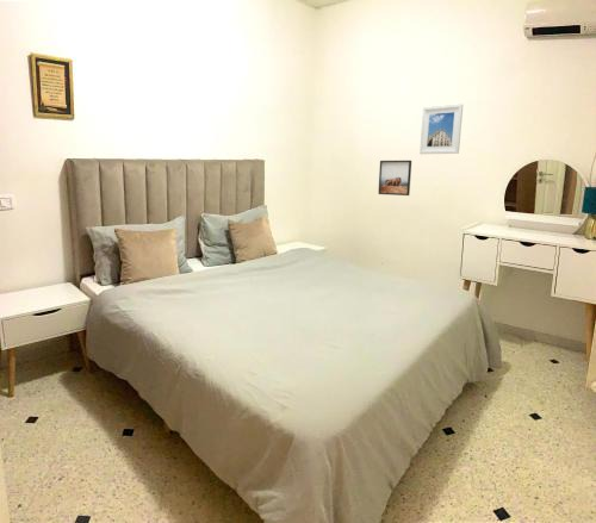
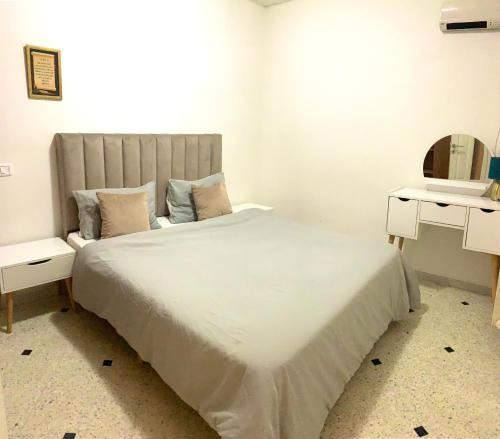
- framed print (393, 178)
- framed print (440, 130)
